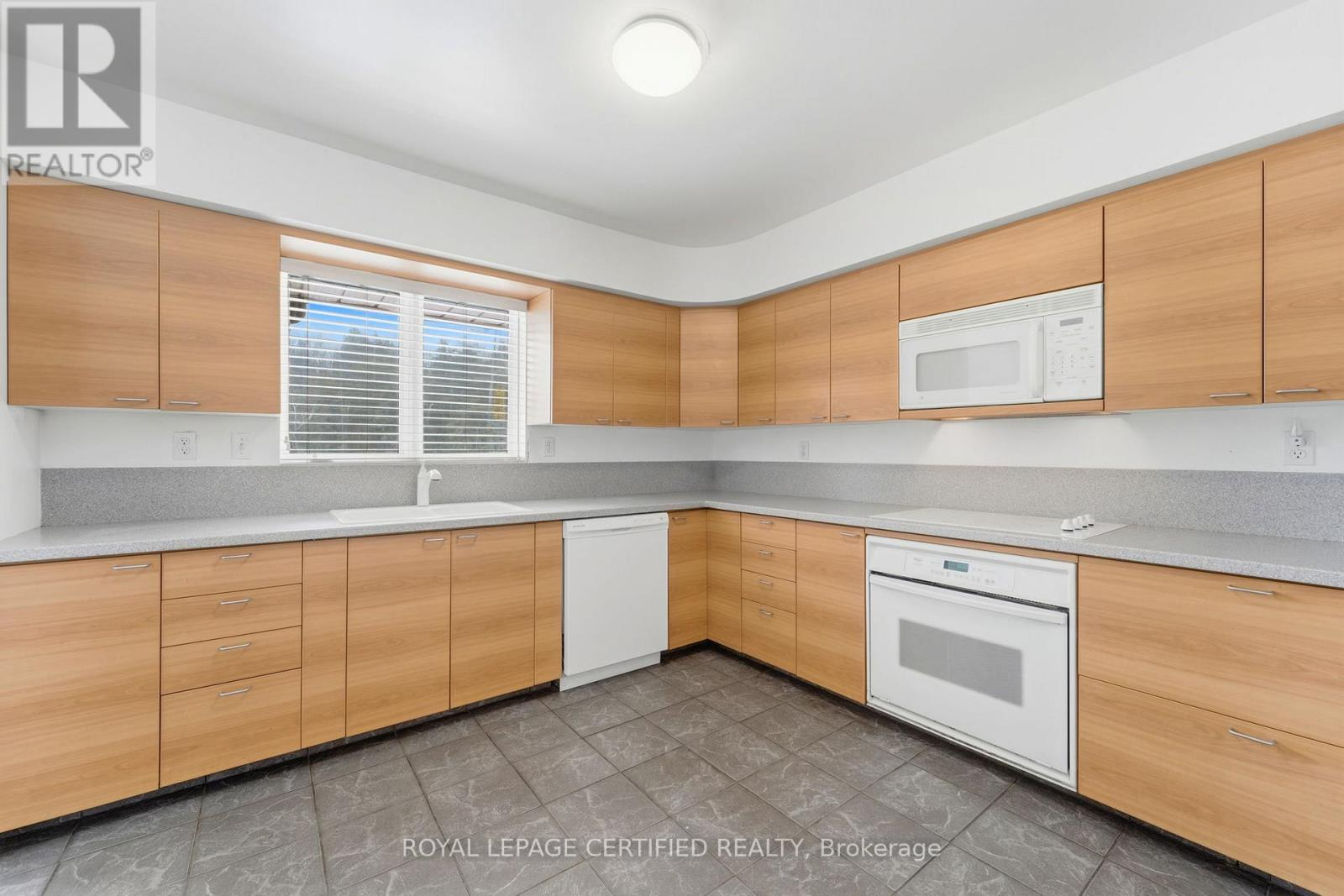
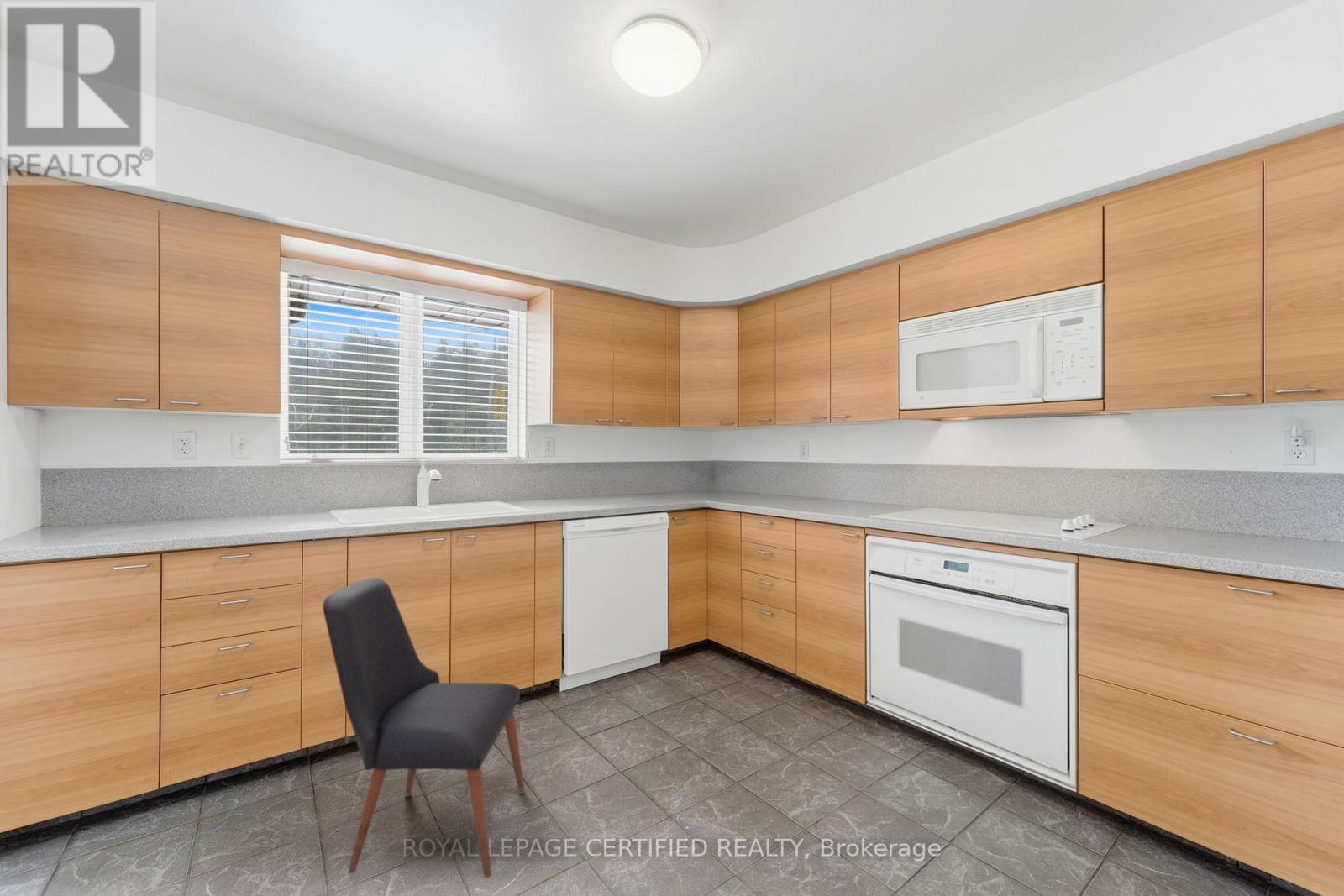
+ chair (427, 706)
